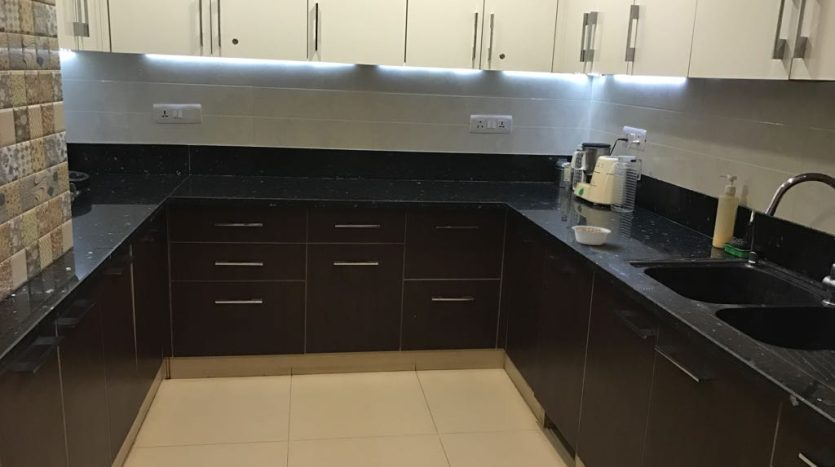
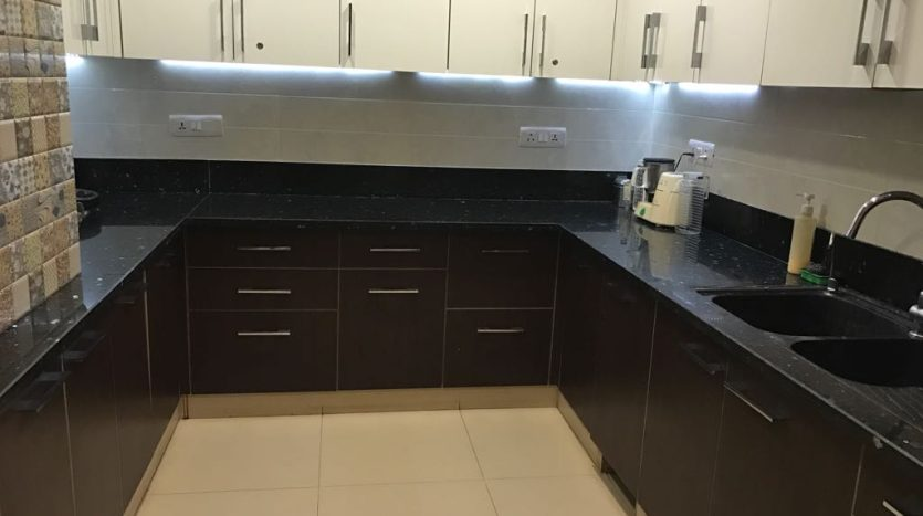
- legume (592, 234)
